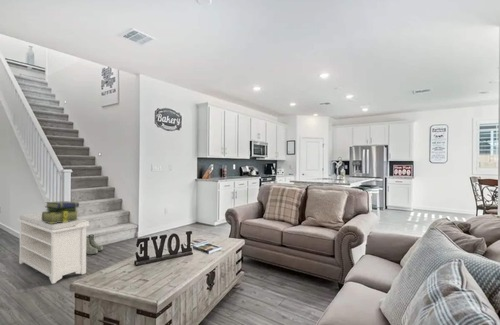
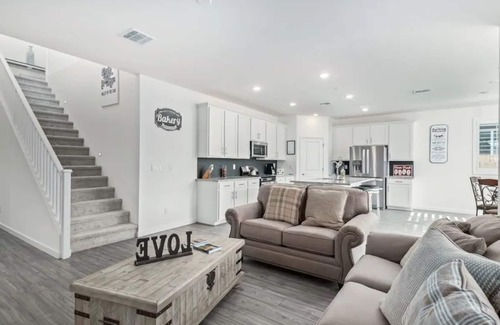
- stack of books (61, 210)
- boots (91, 243)
- bench (51, 242)
